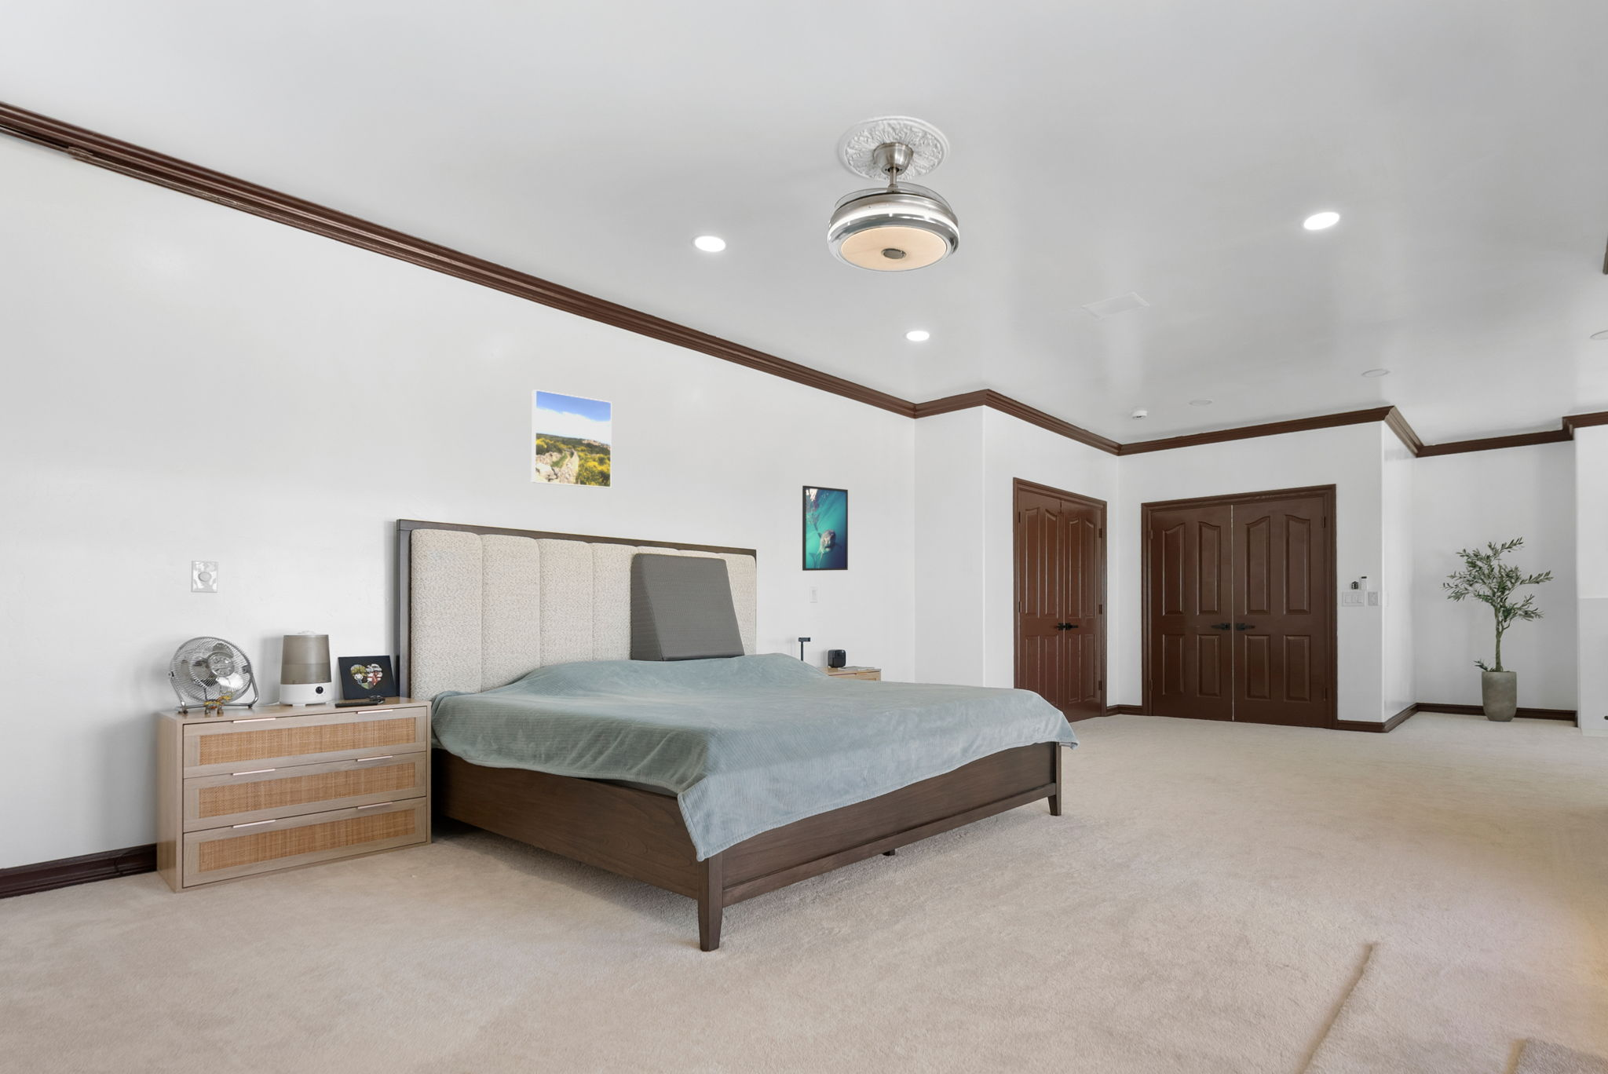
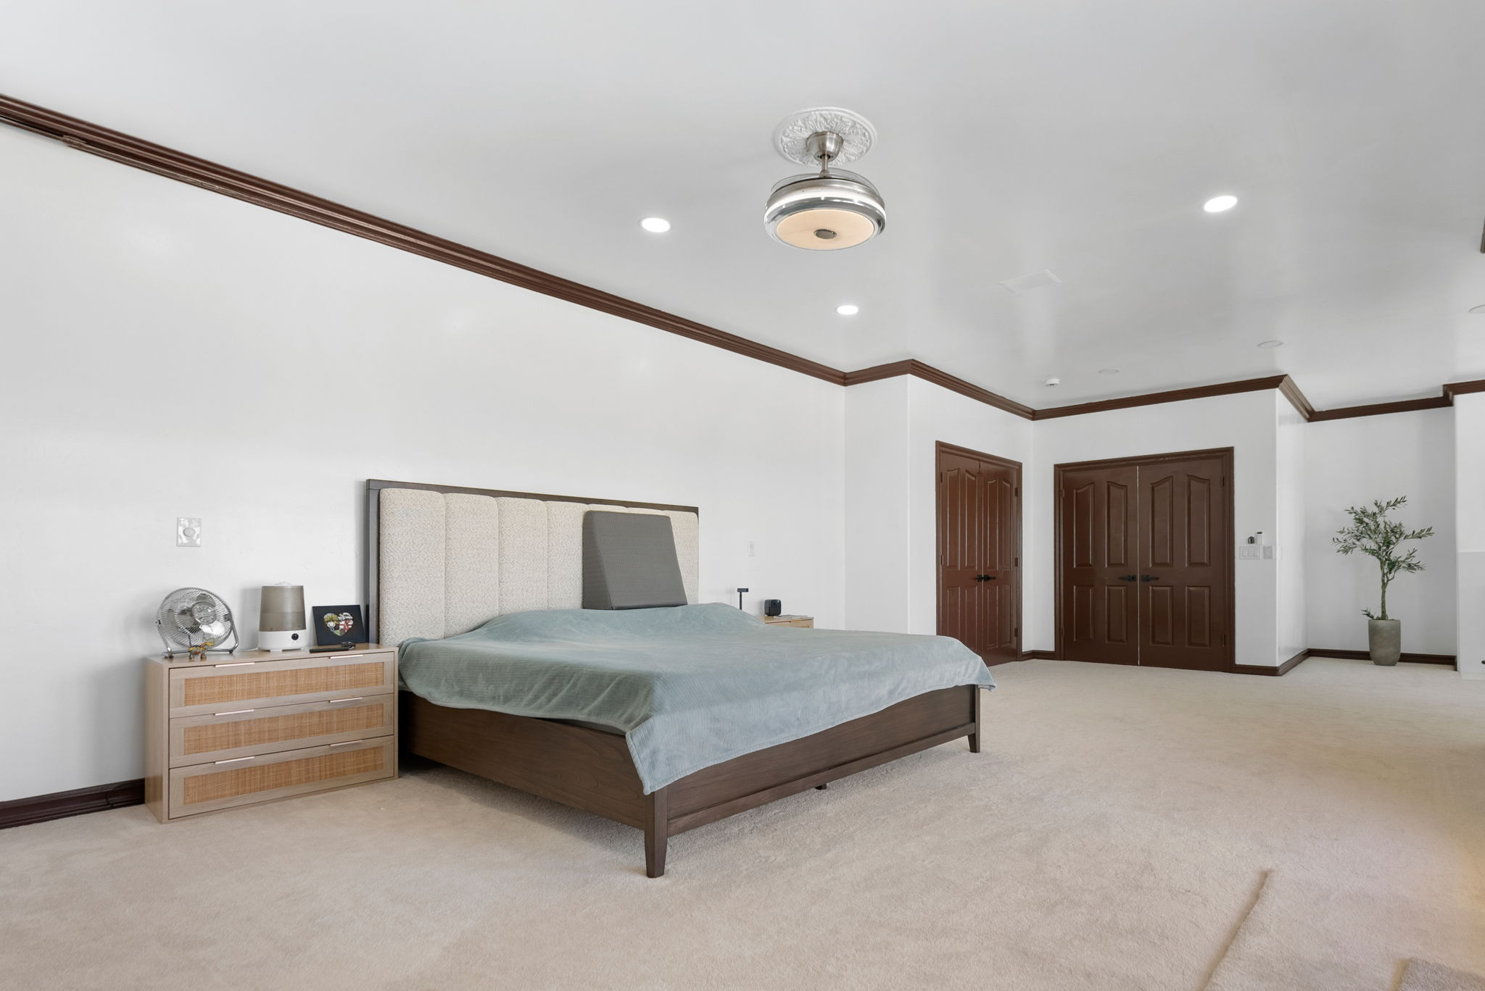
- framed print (573, 440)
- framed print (826, 529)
